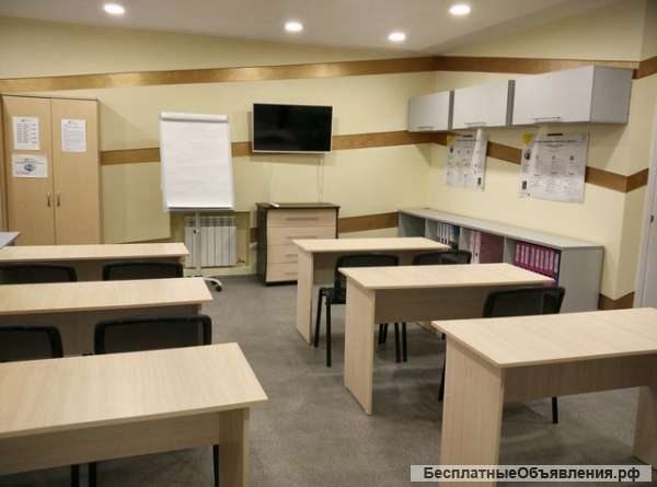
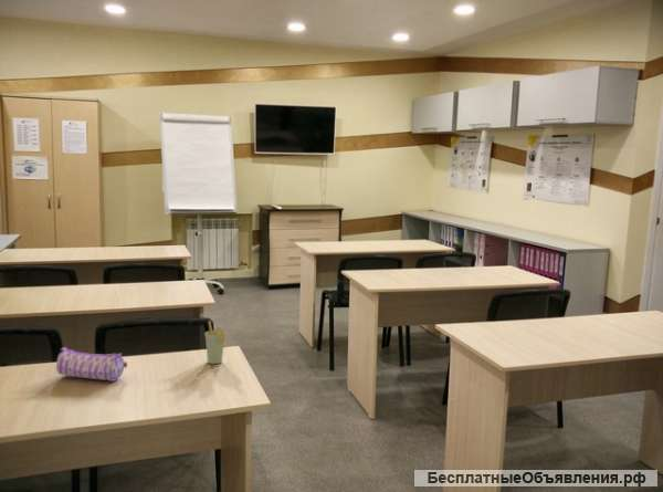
+ pencil case (91, 364)
+ cup (215, 343)
